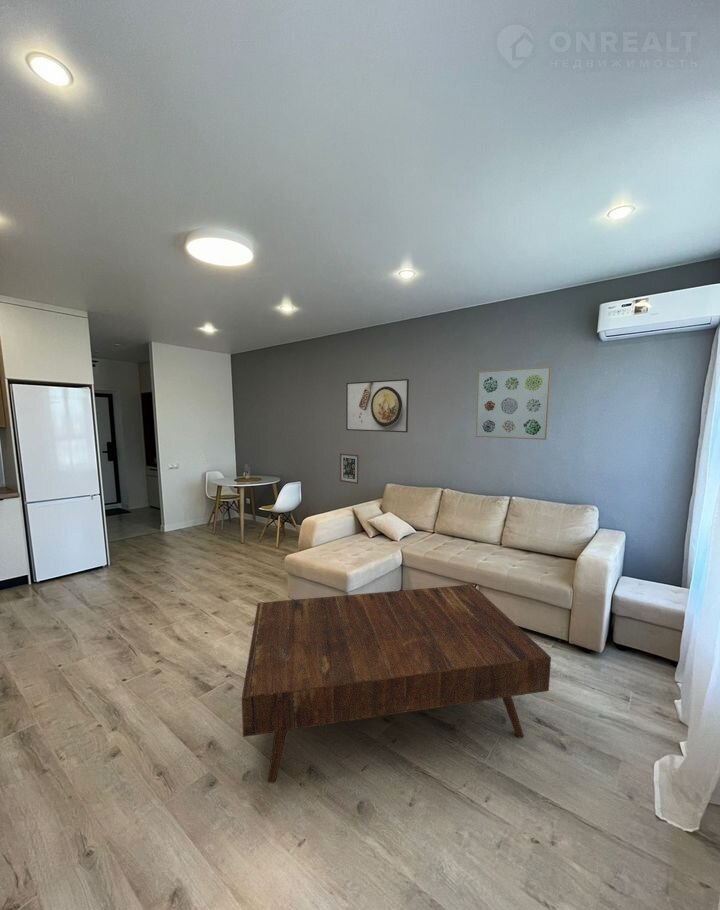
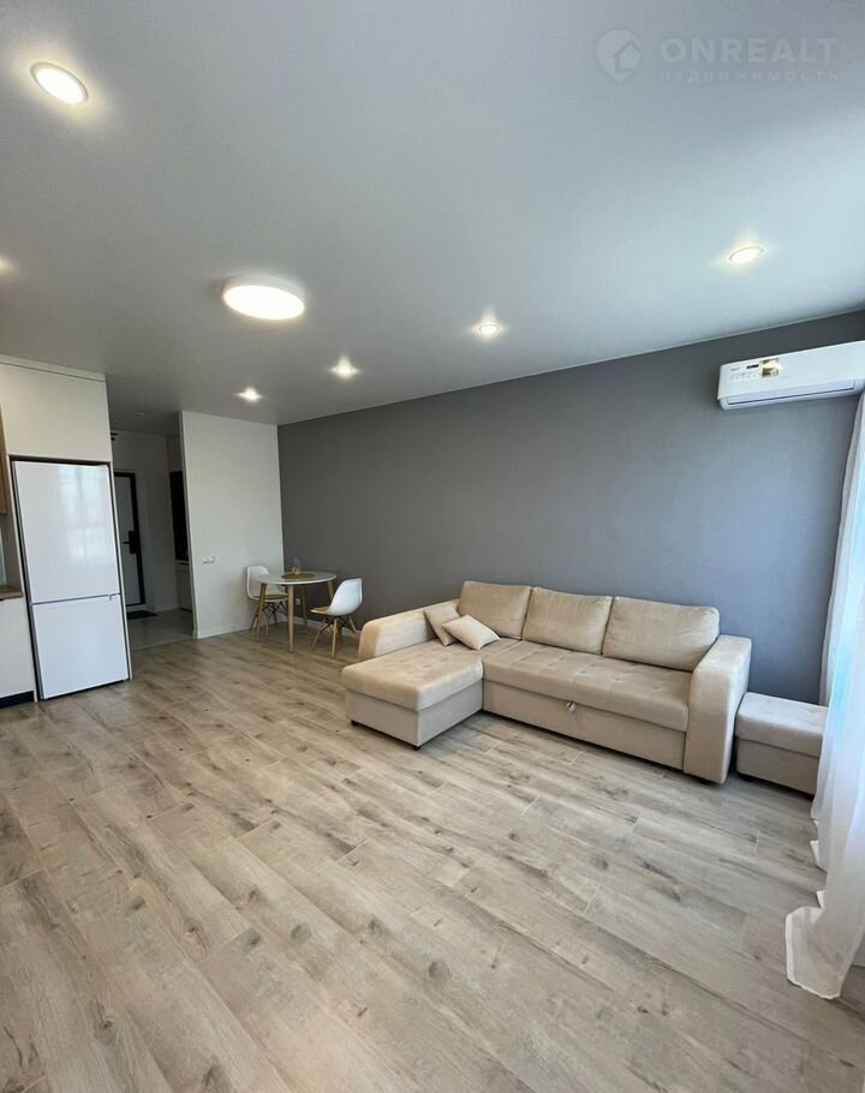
- wall art (510, 404)
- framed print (375, 406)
- wall art (349, 468)
- coffee table (385, 662)
